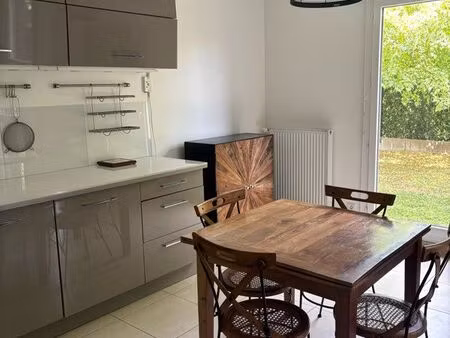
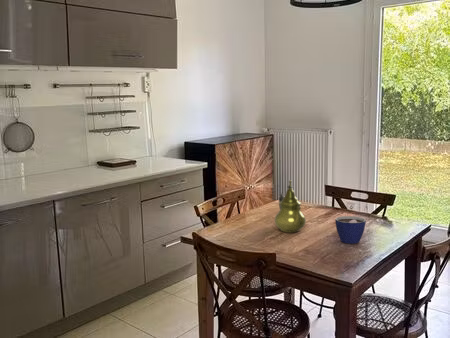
+ teapot (289, 205)
+ cup (348, 228)
